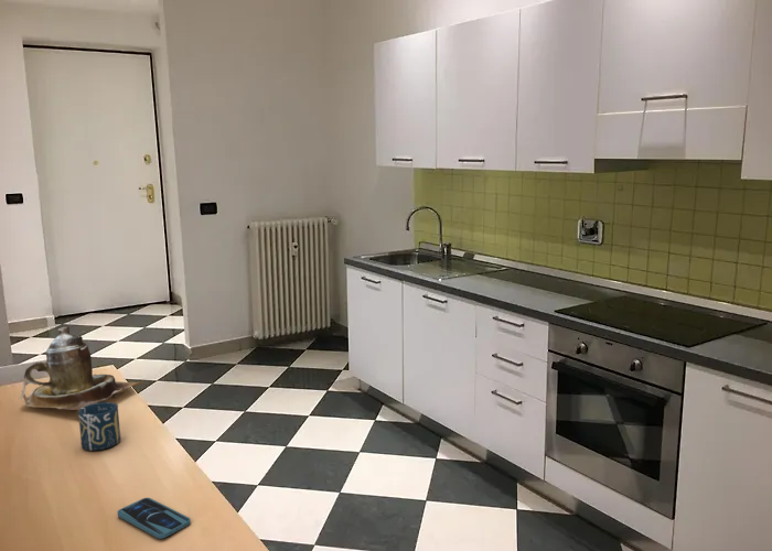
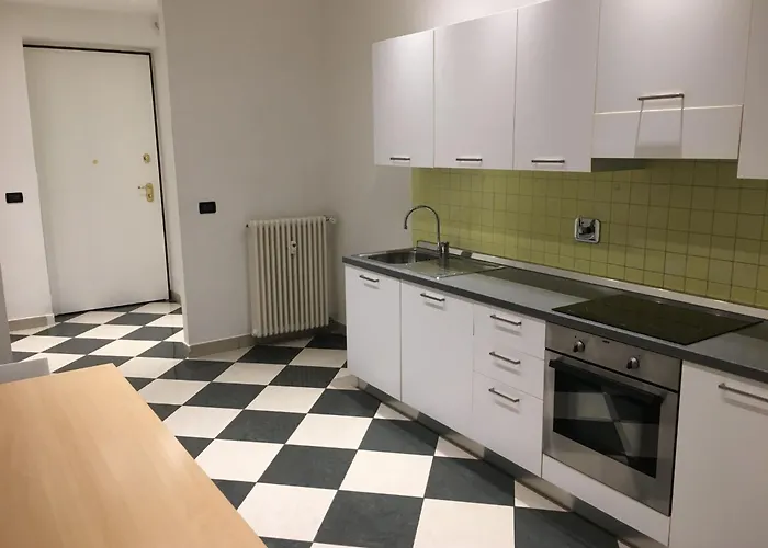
- cup (98, 423)
- smartphone (153, 517)
- teapot (79, 361)
